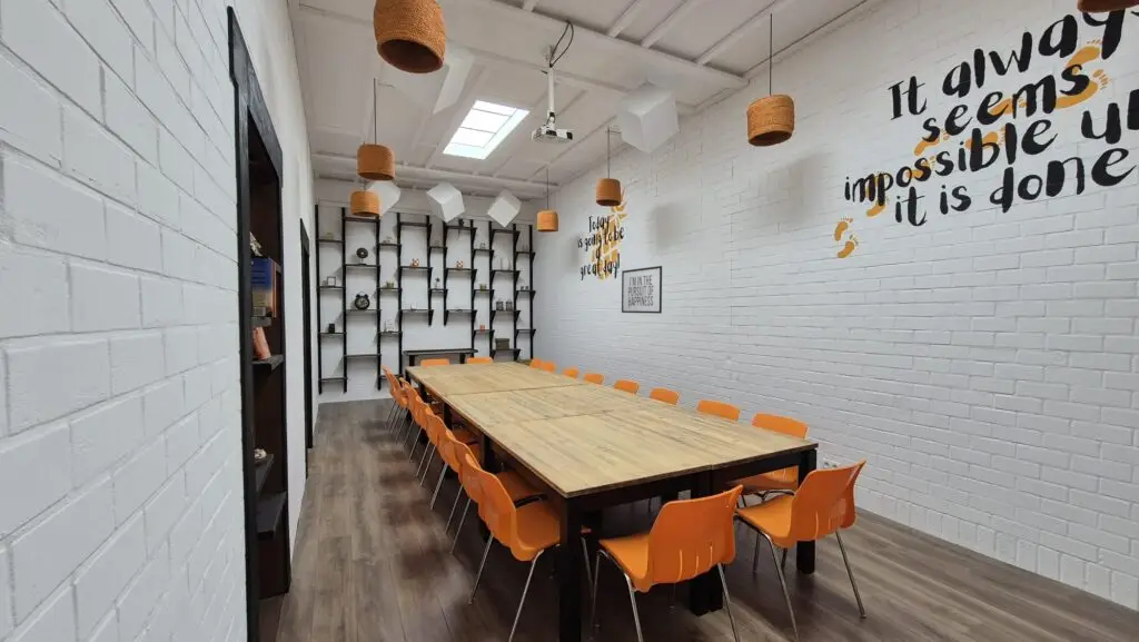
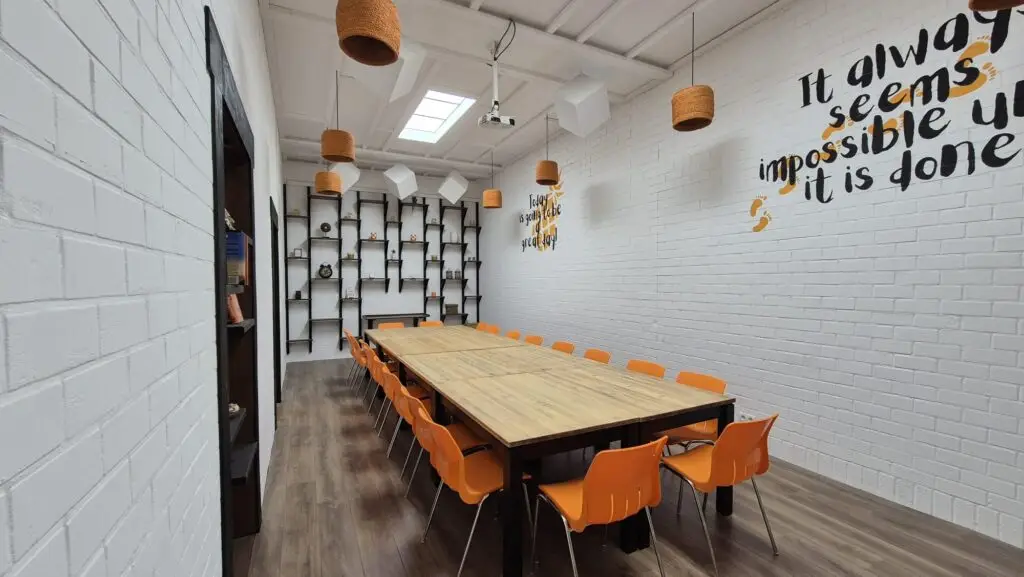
- mirror (640, 290)
